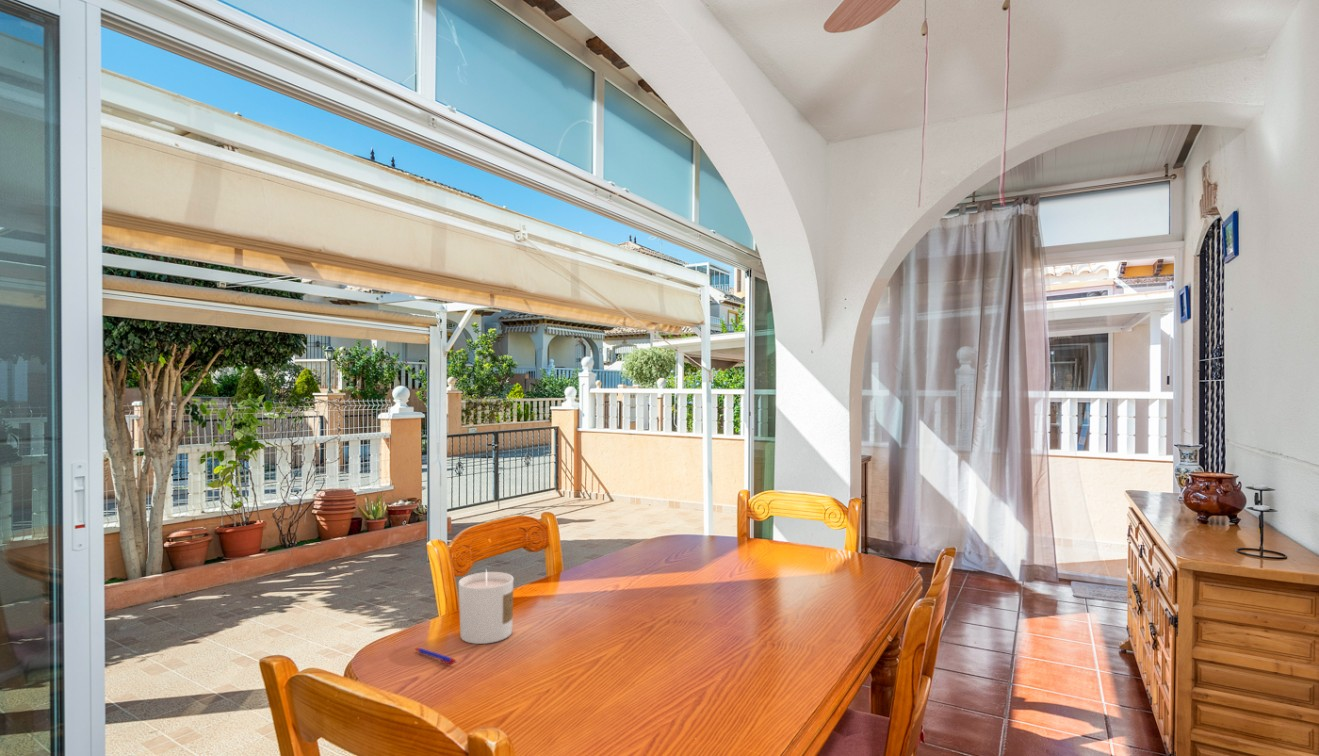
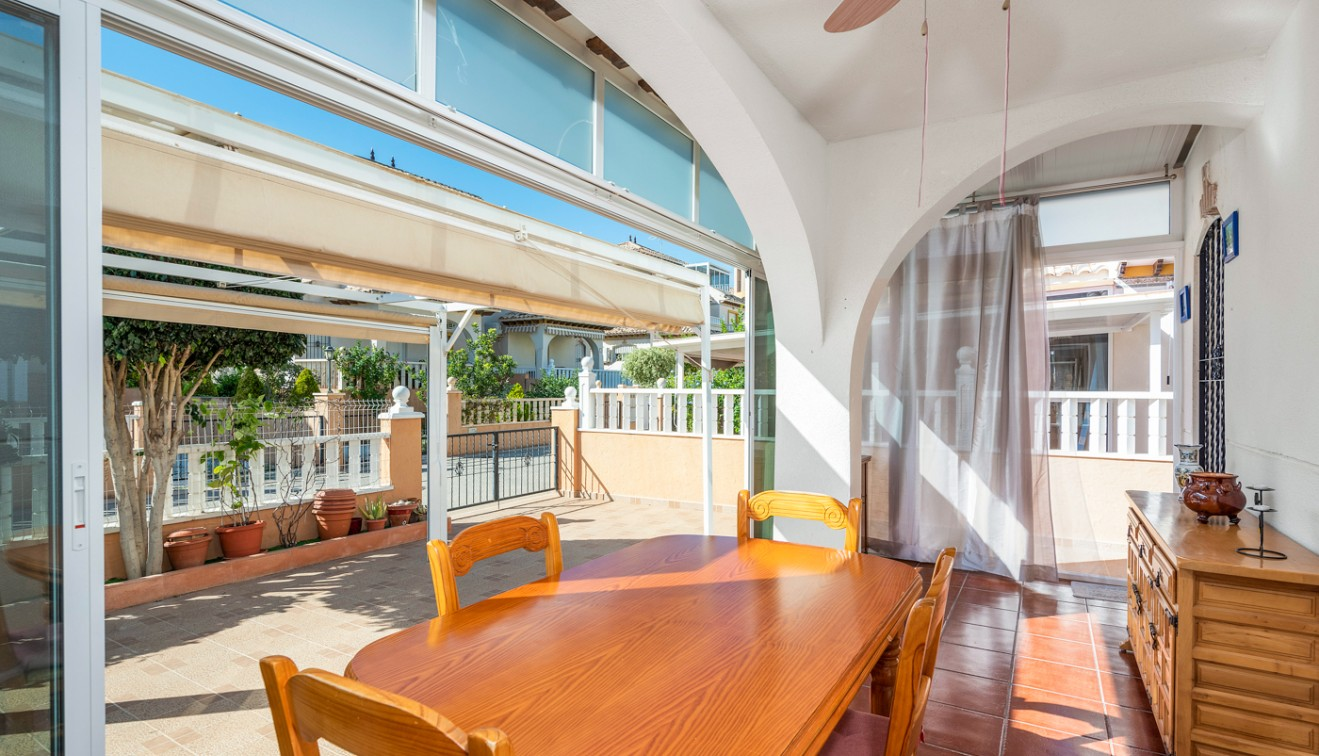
- candle (486, 601)
- pen (434, 654)
